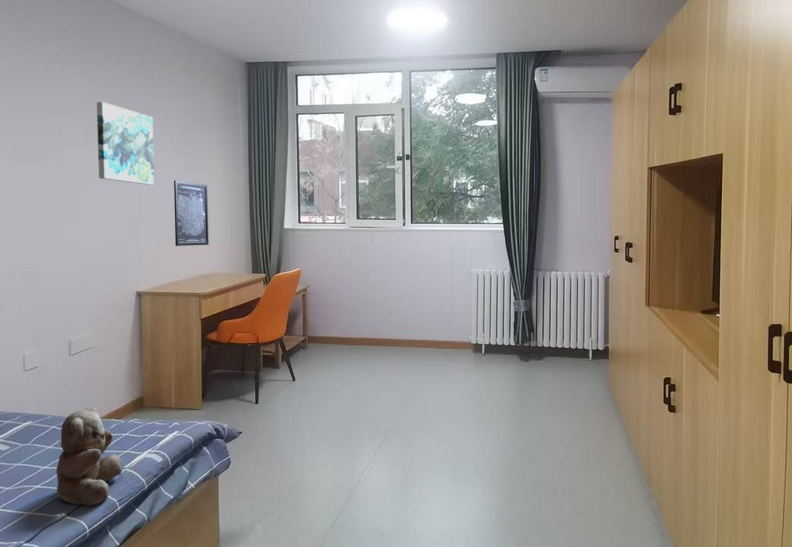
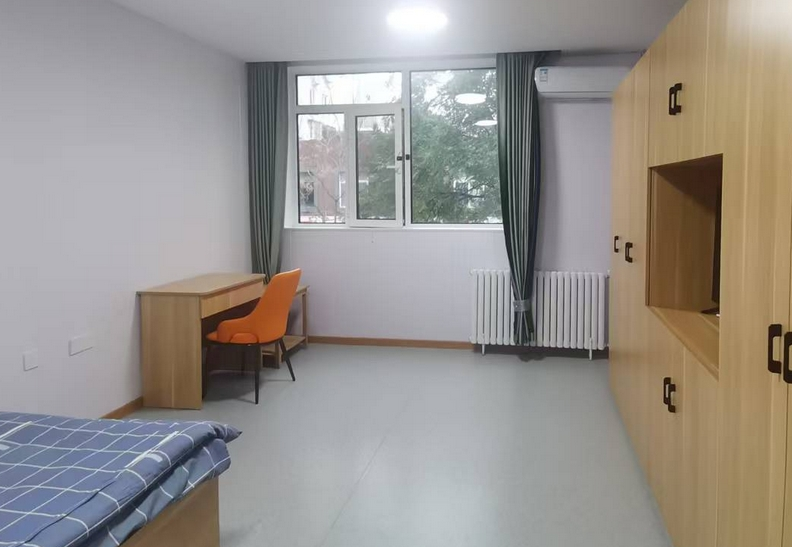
- wall art (192, 214)
- wall art (126, 145)
- teddy bear (97, 450)
